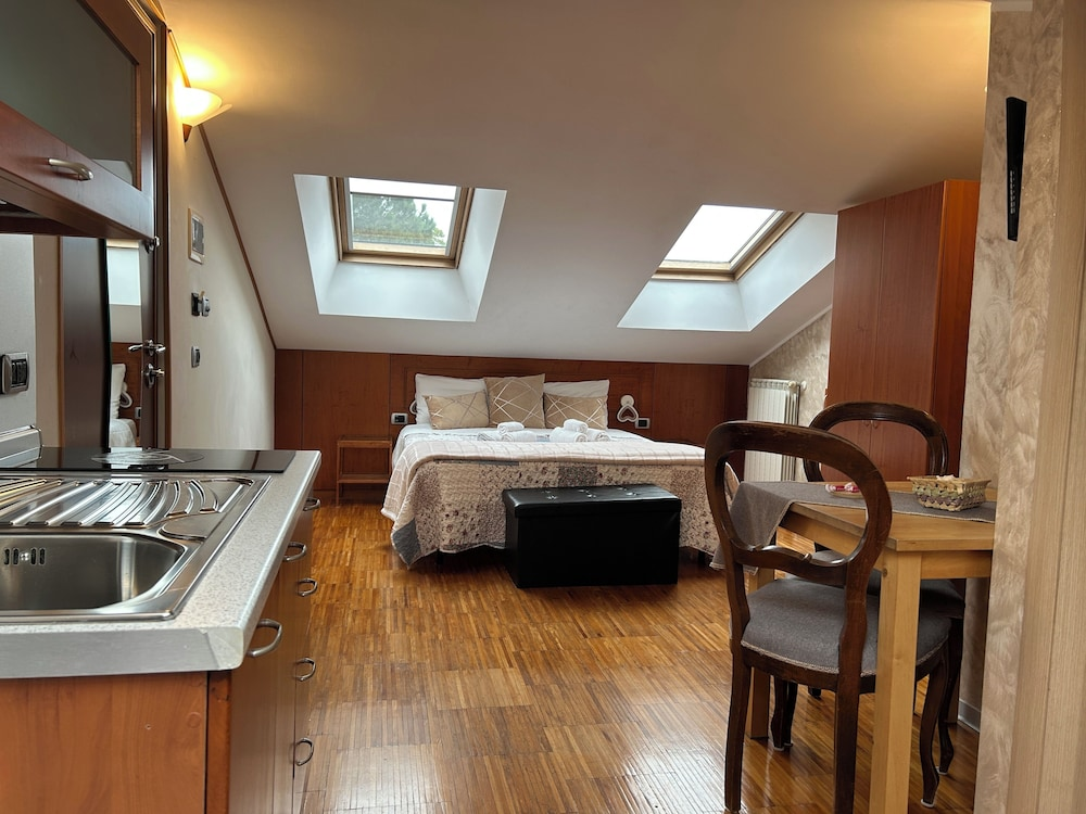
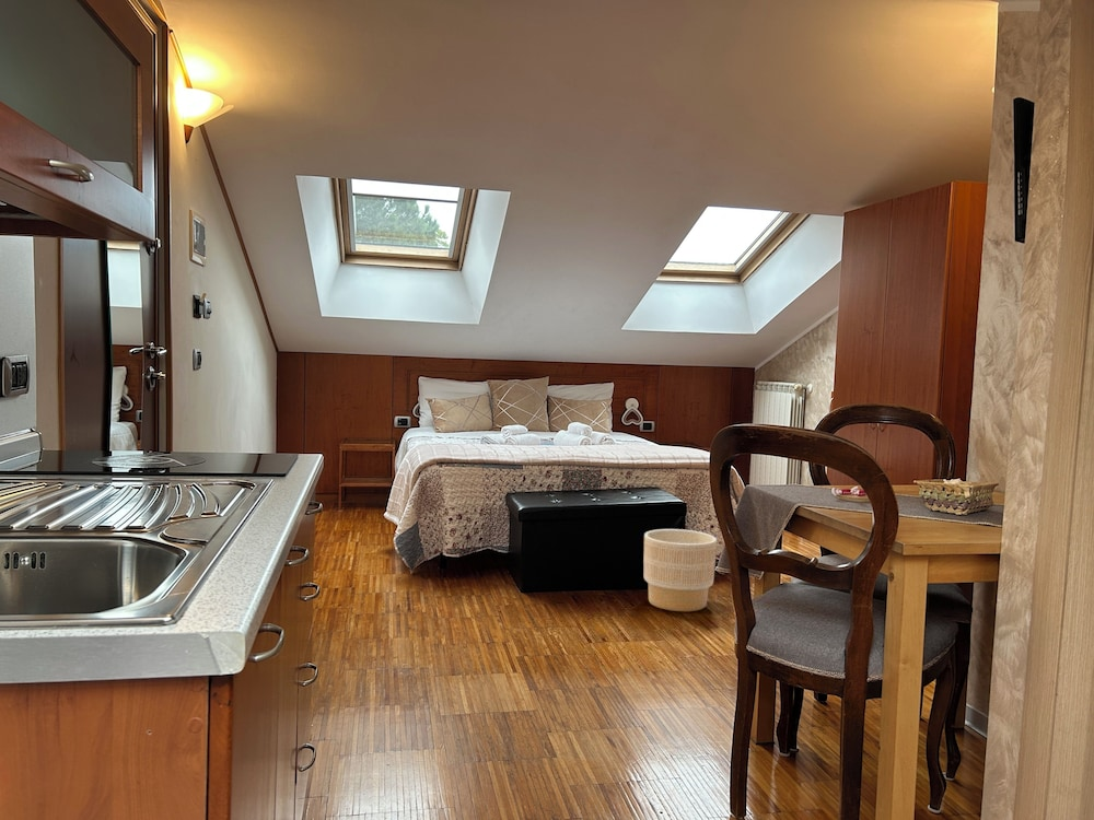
+ planter (678, 570)
